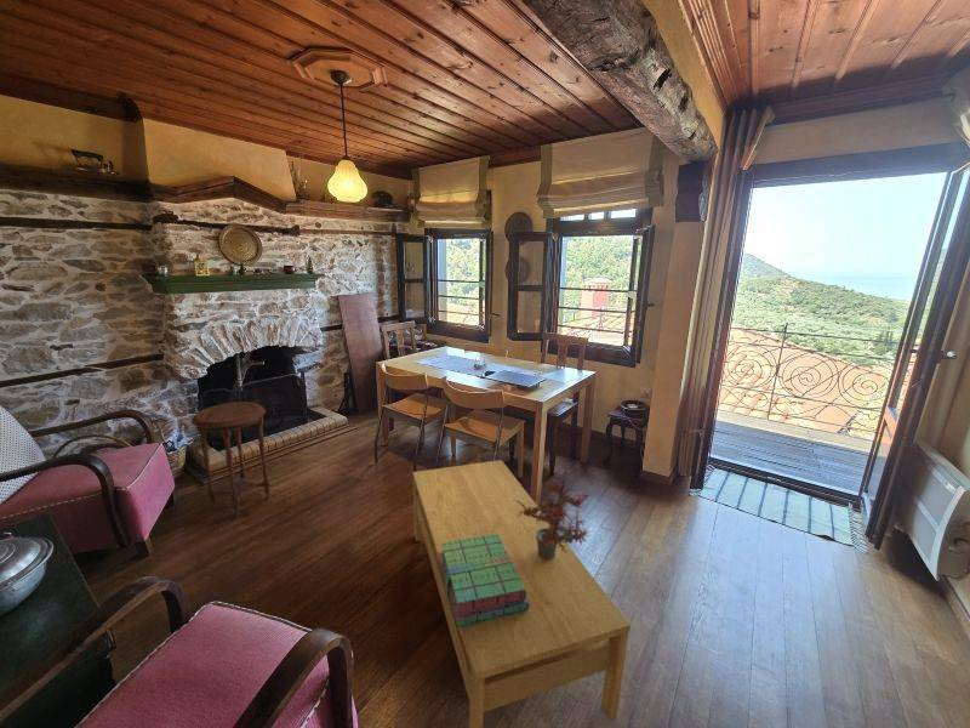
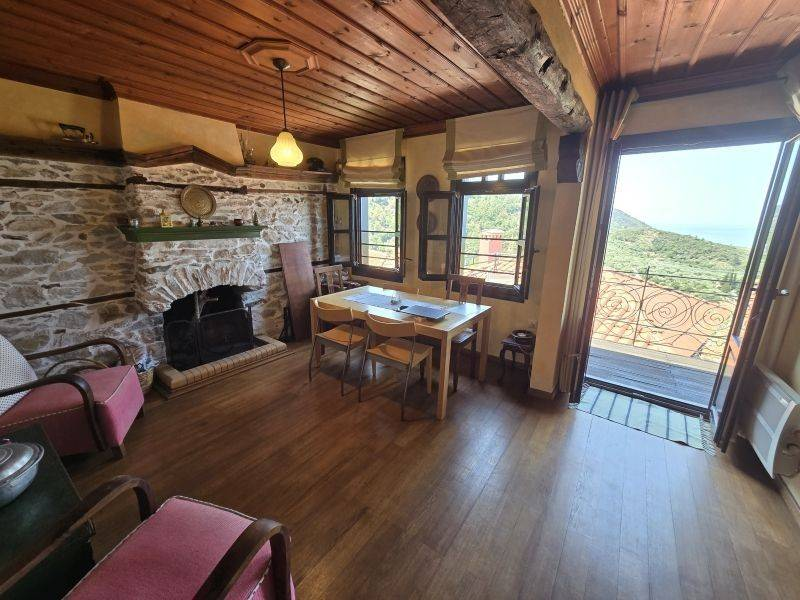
- side table (232, 459)
- stack of books (480, 573)
- coffee table (510, 558)
- potted plant (554, 511)
